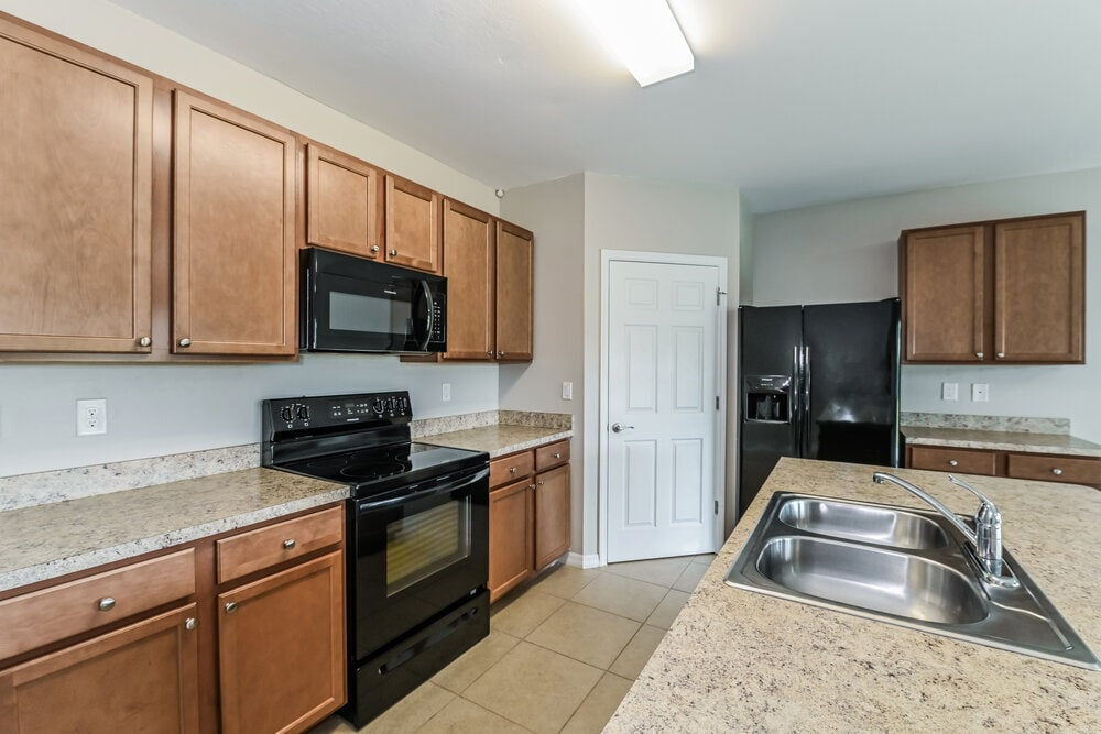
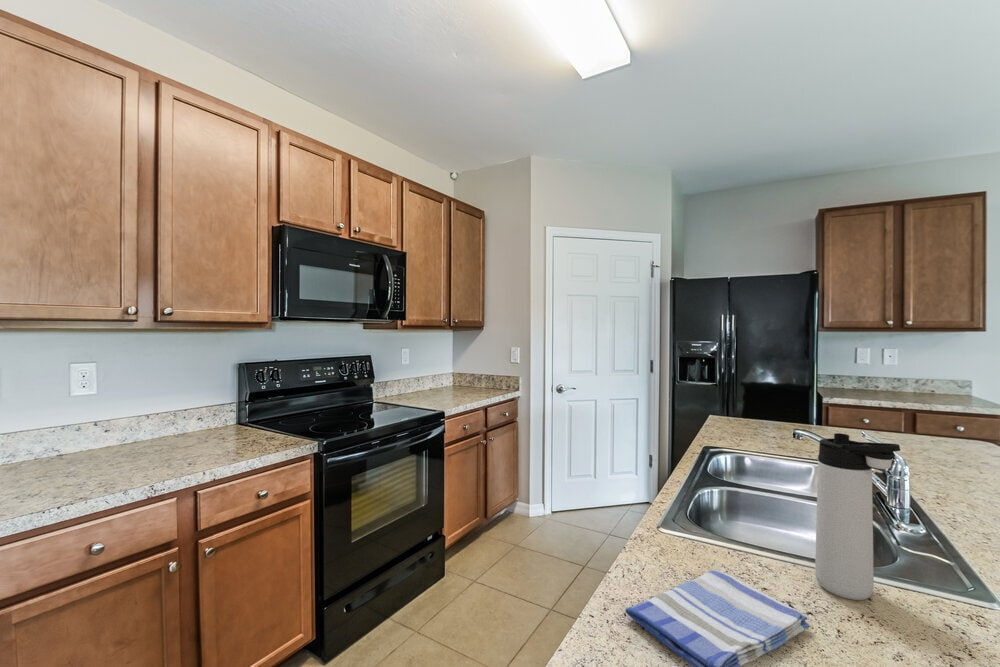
+ thermos bottle (855, 516)
+ dish towel (715, 614)
